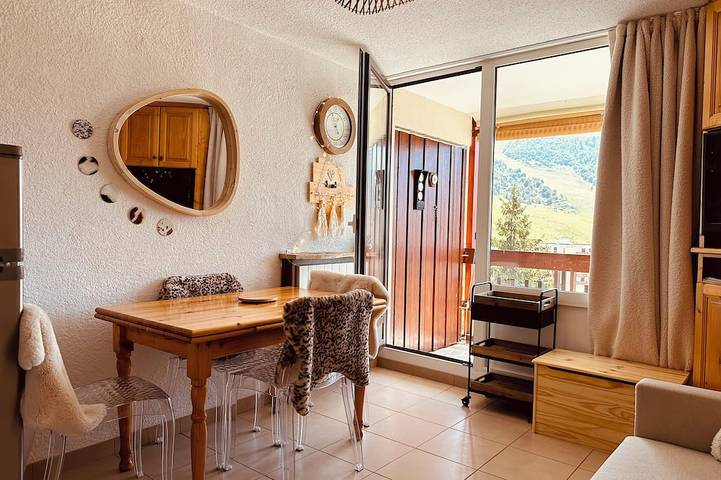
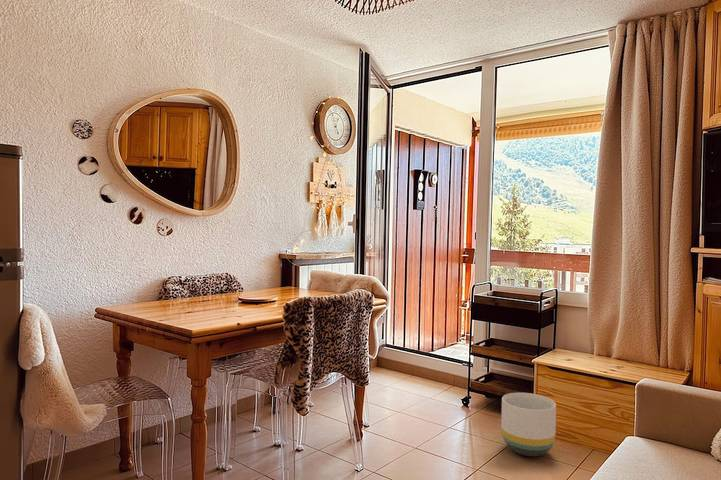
+ planter (528, 426)
